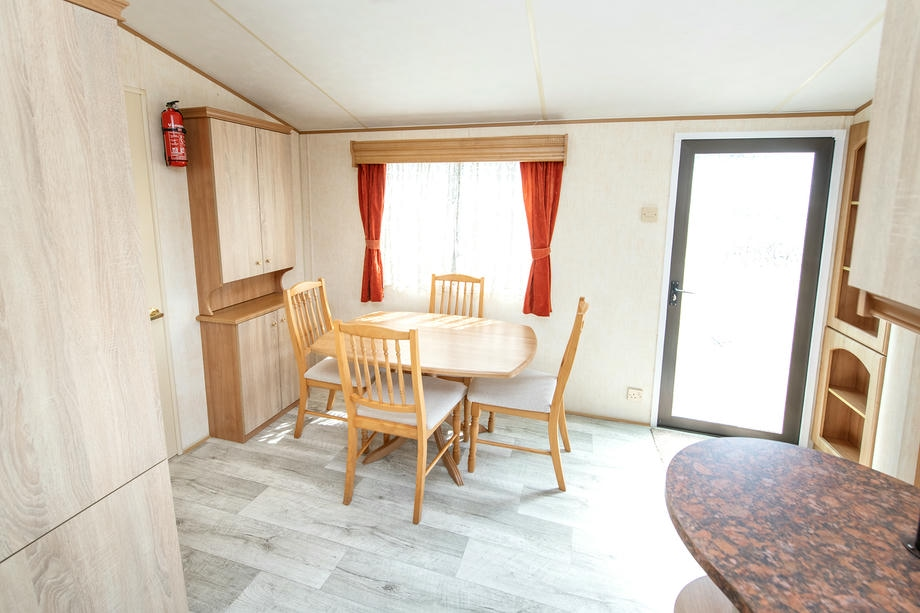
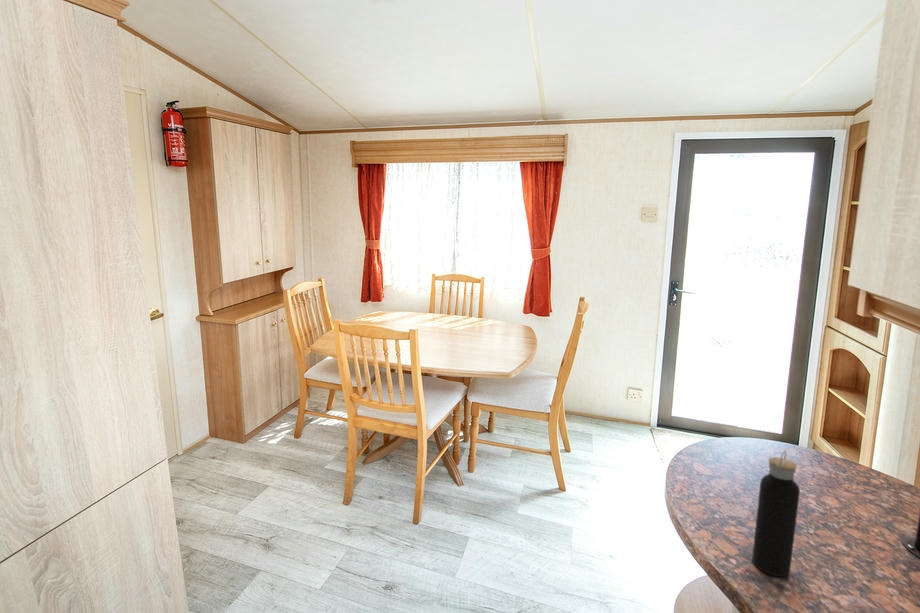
+ water bottle (777, 509)
